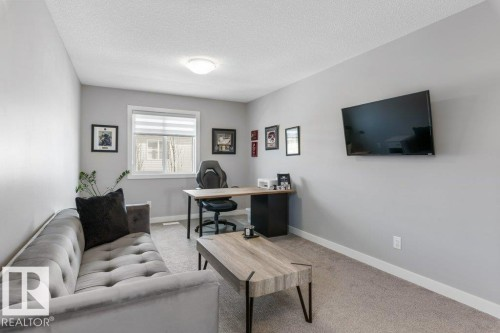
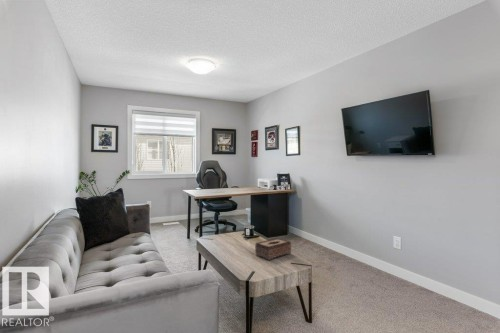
+ tissue box (273, 248)
